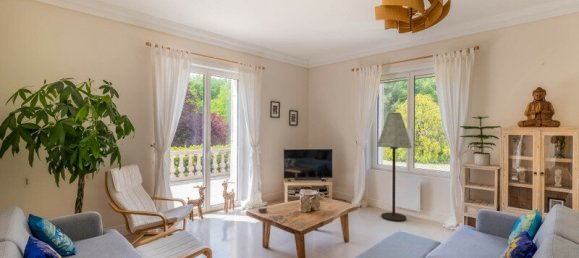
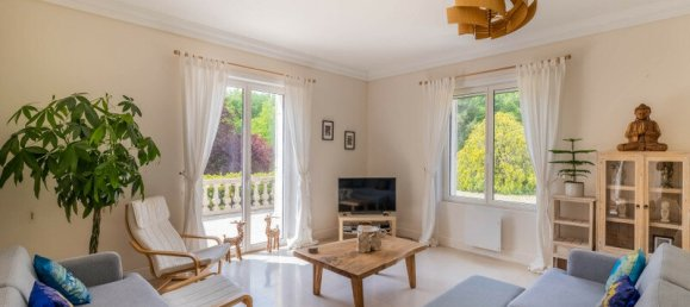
- floor lamp (393, 164)
